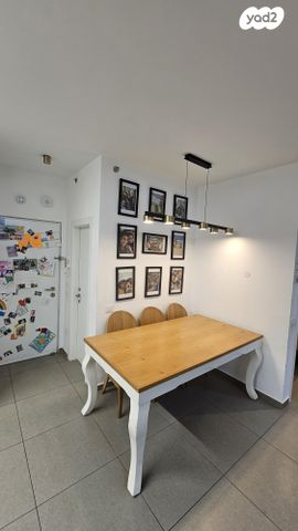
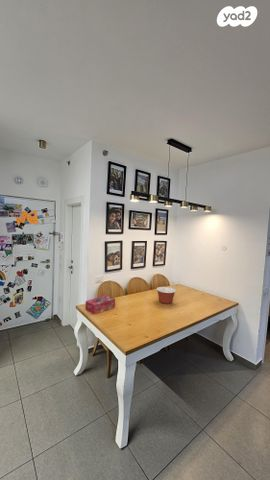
+ tissue box (100, 304)
+ mixing bowl (165, 295)
